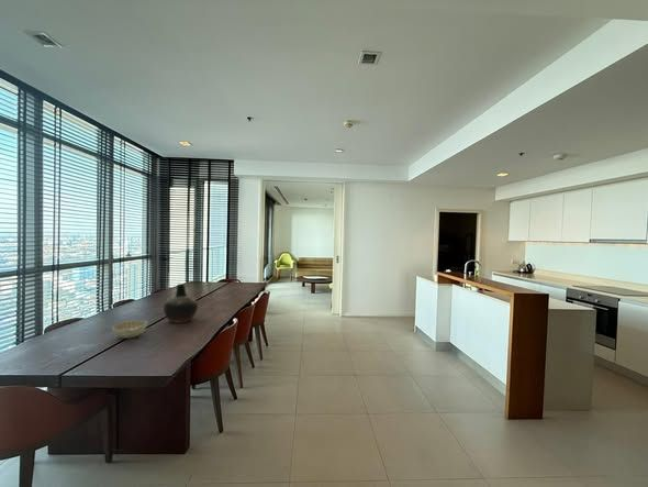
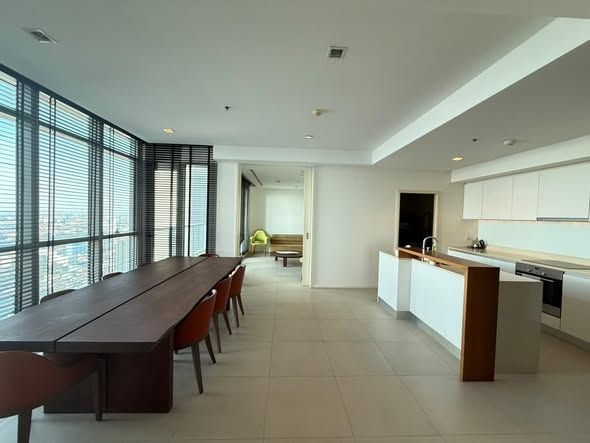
- decorative bowl (130, 330)
- vase (180, 302)
